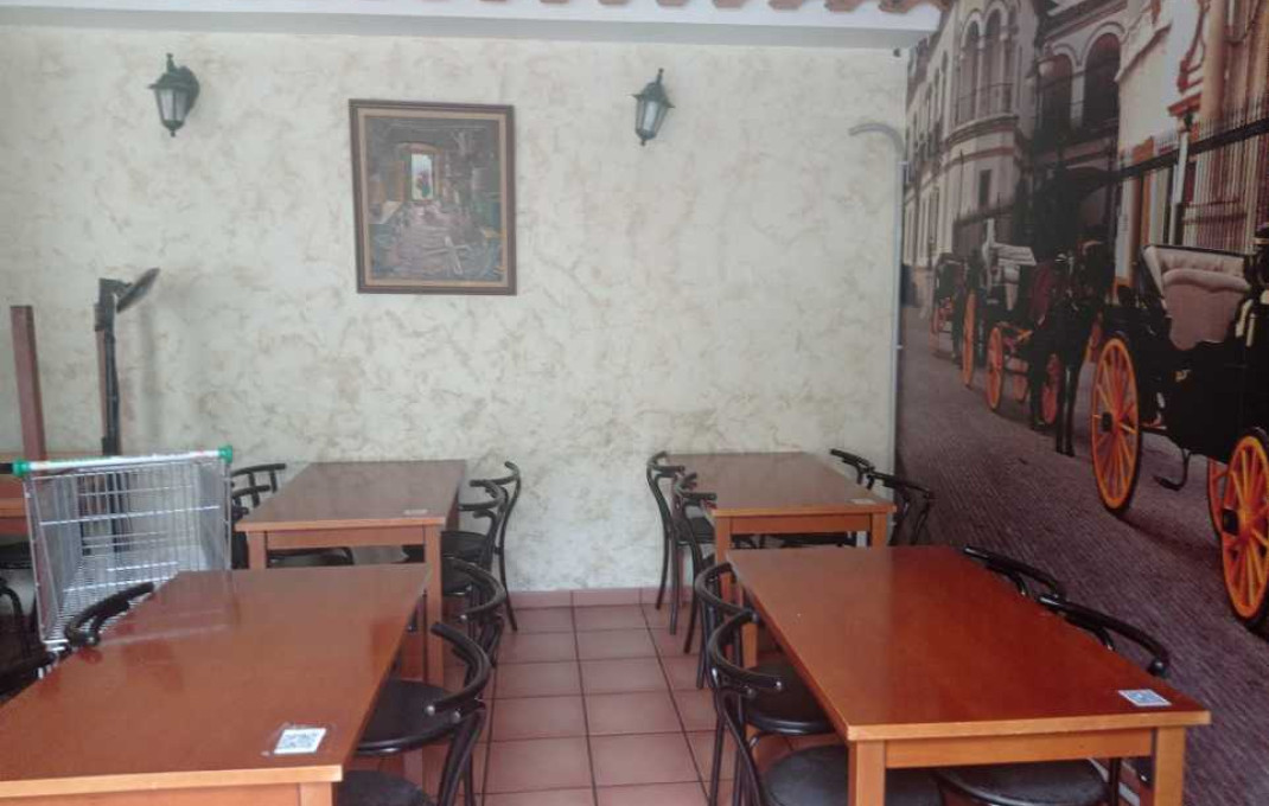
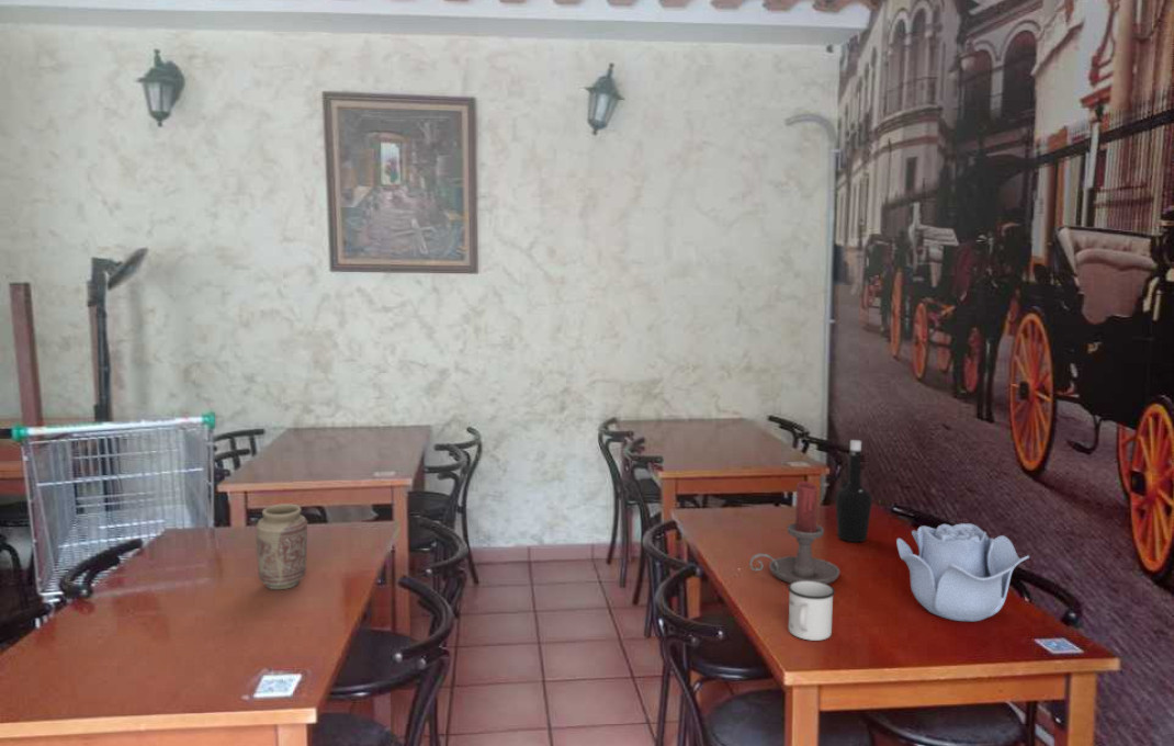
+ candle holder (794, 529)
+ vase (282, 546)
+ decorative bowl (960, 572)
+ bottle (854, 489)
+ mug (809, 612)
